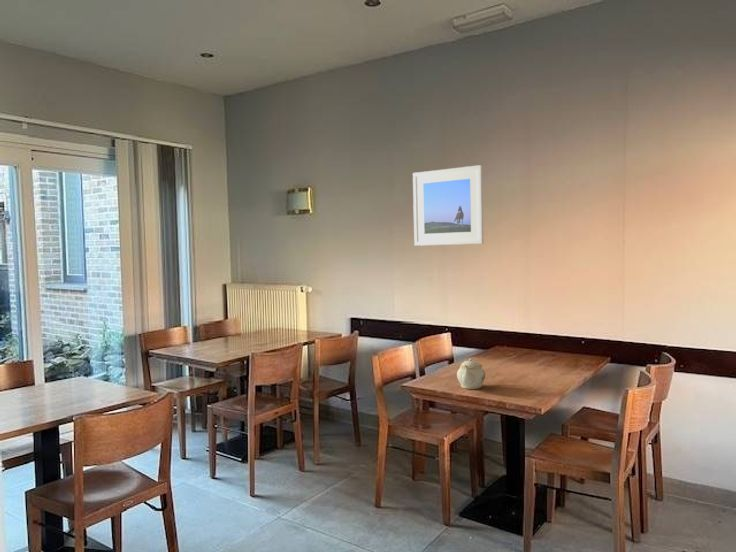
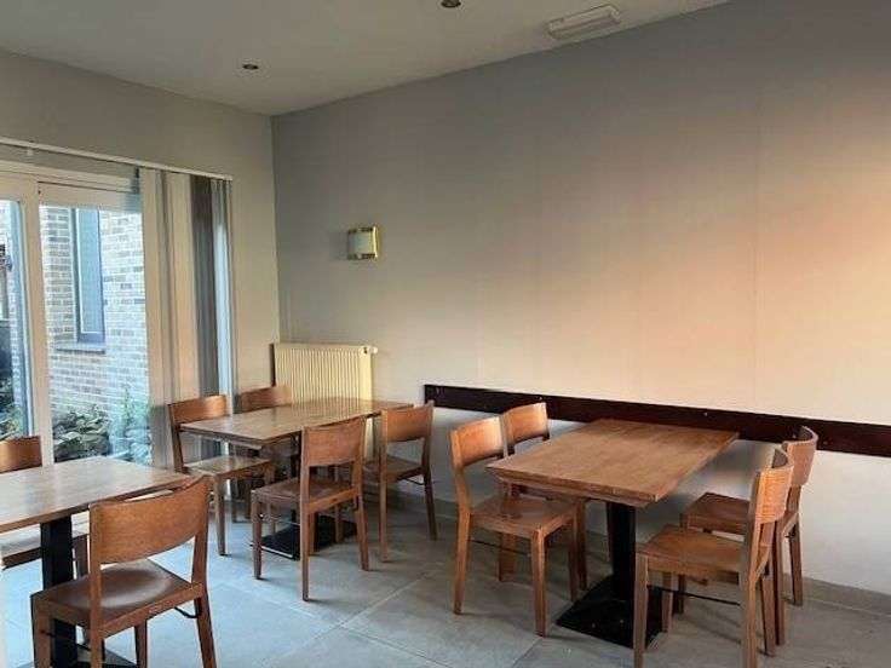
- teapot (471, 372)
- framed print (446, 207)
